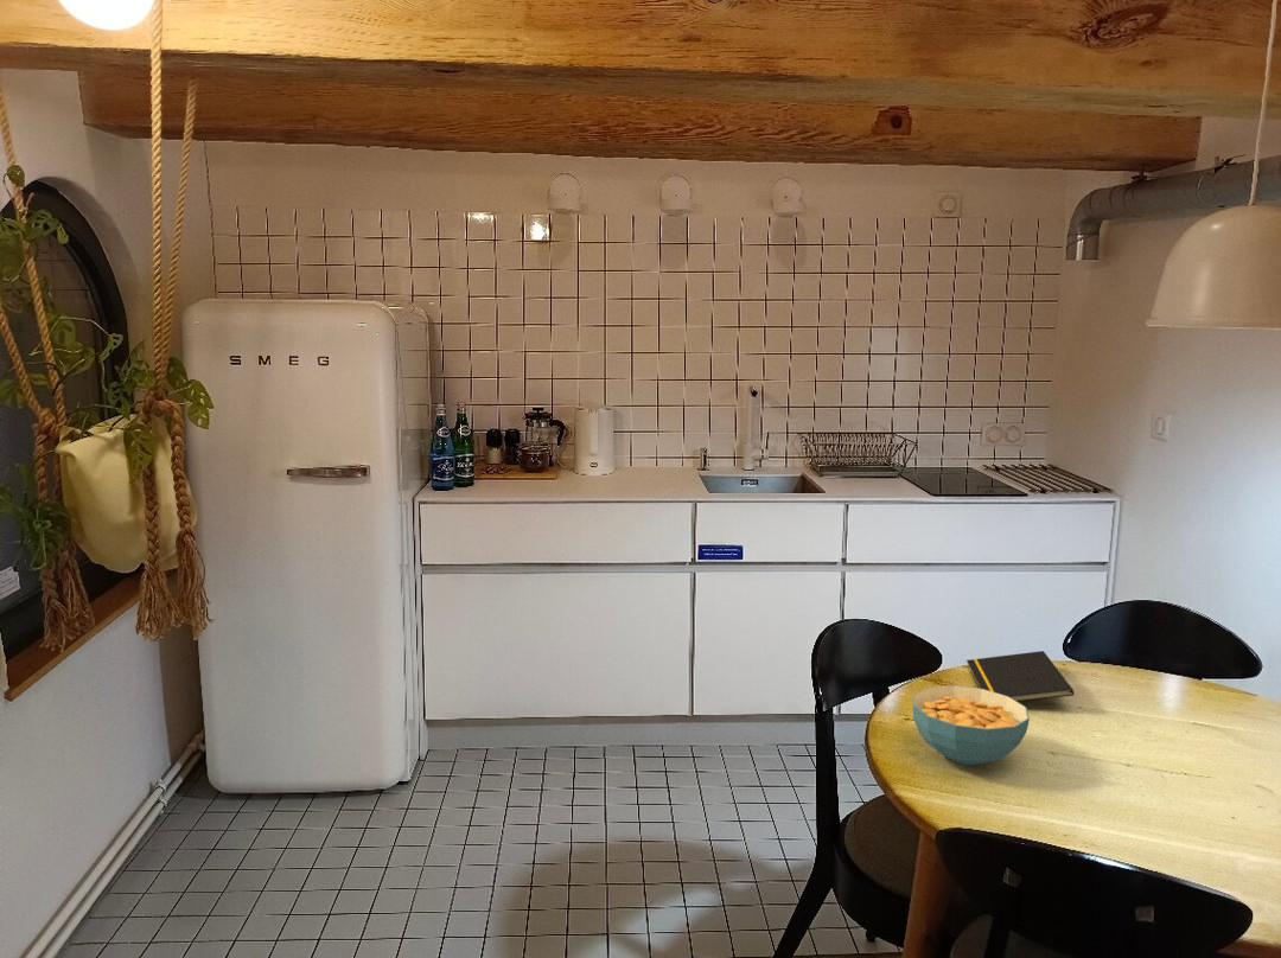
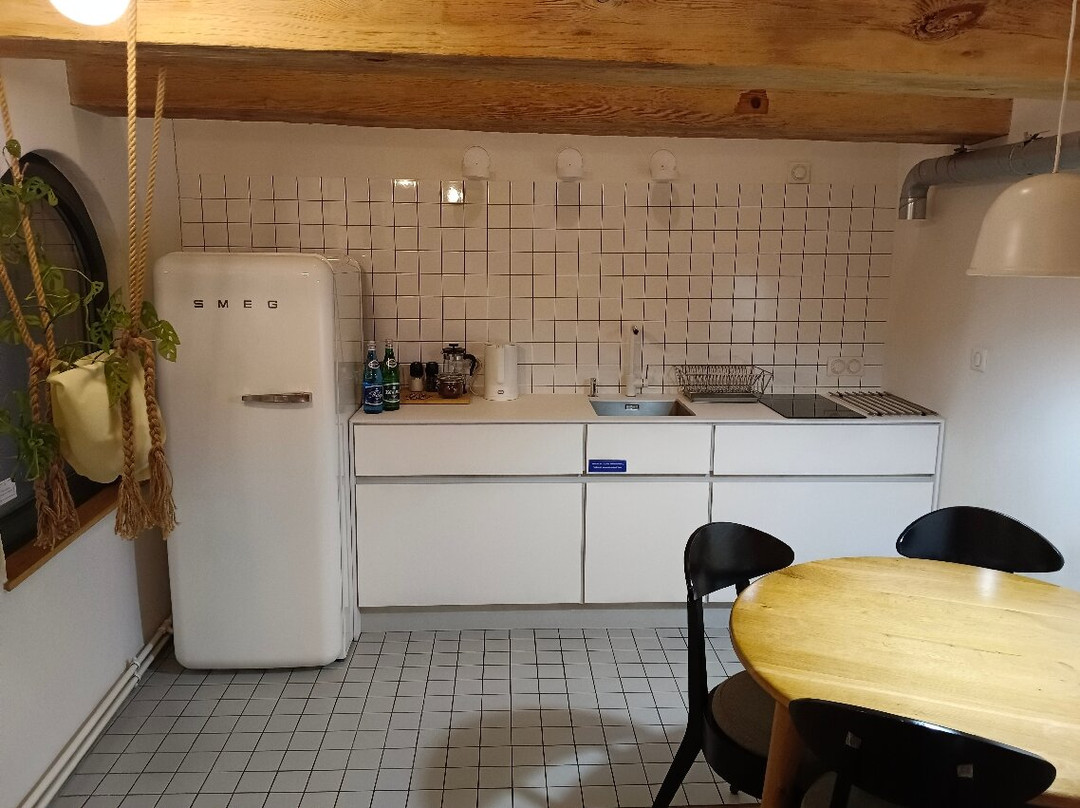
- cereal bowl (967, 732)
- notepad (1016, 676)
